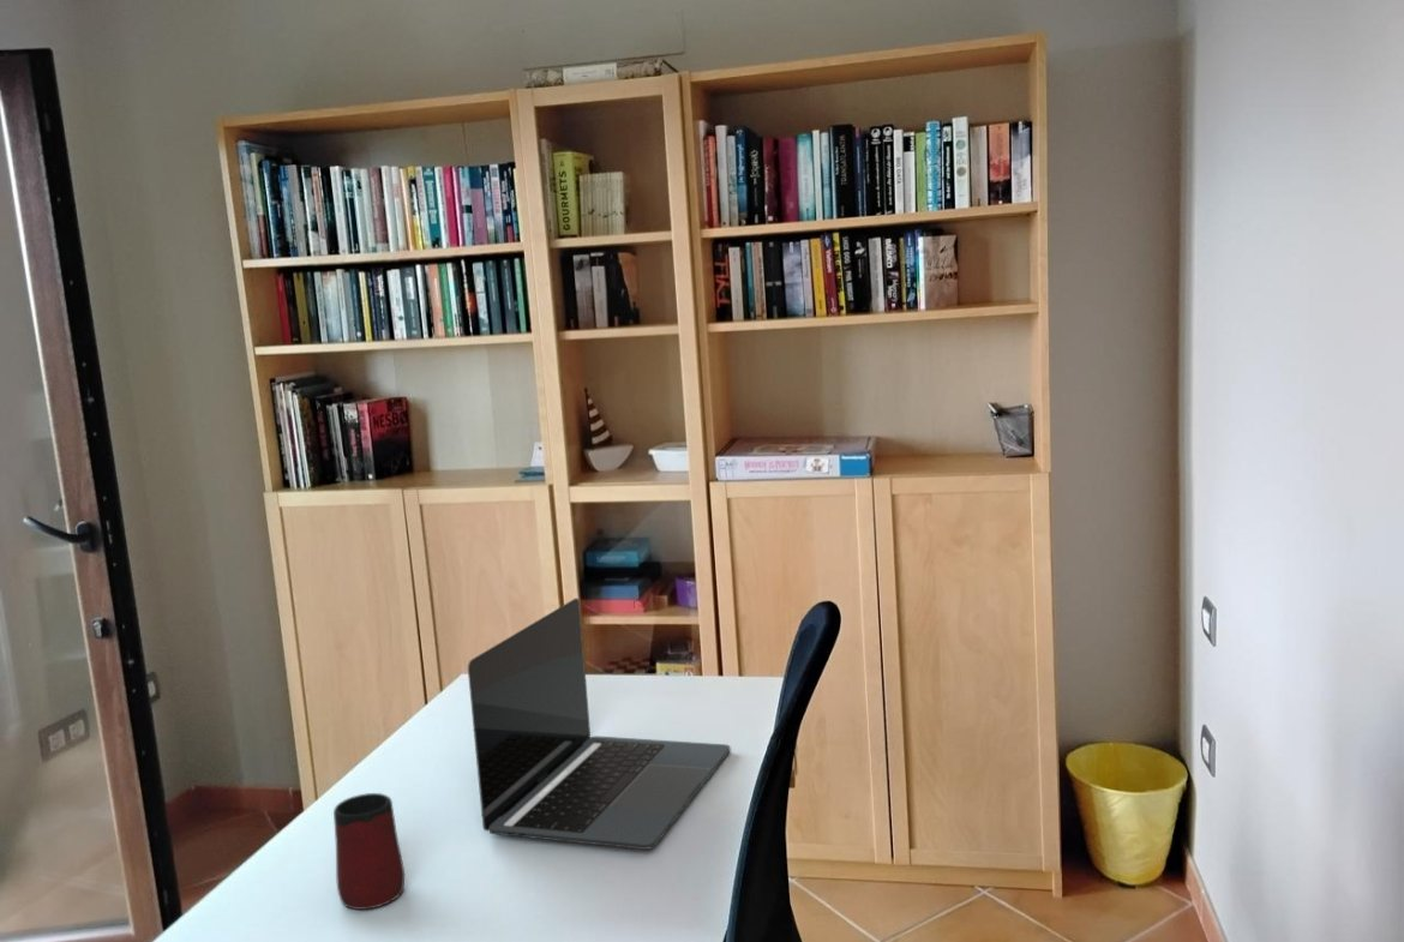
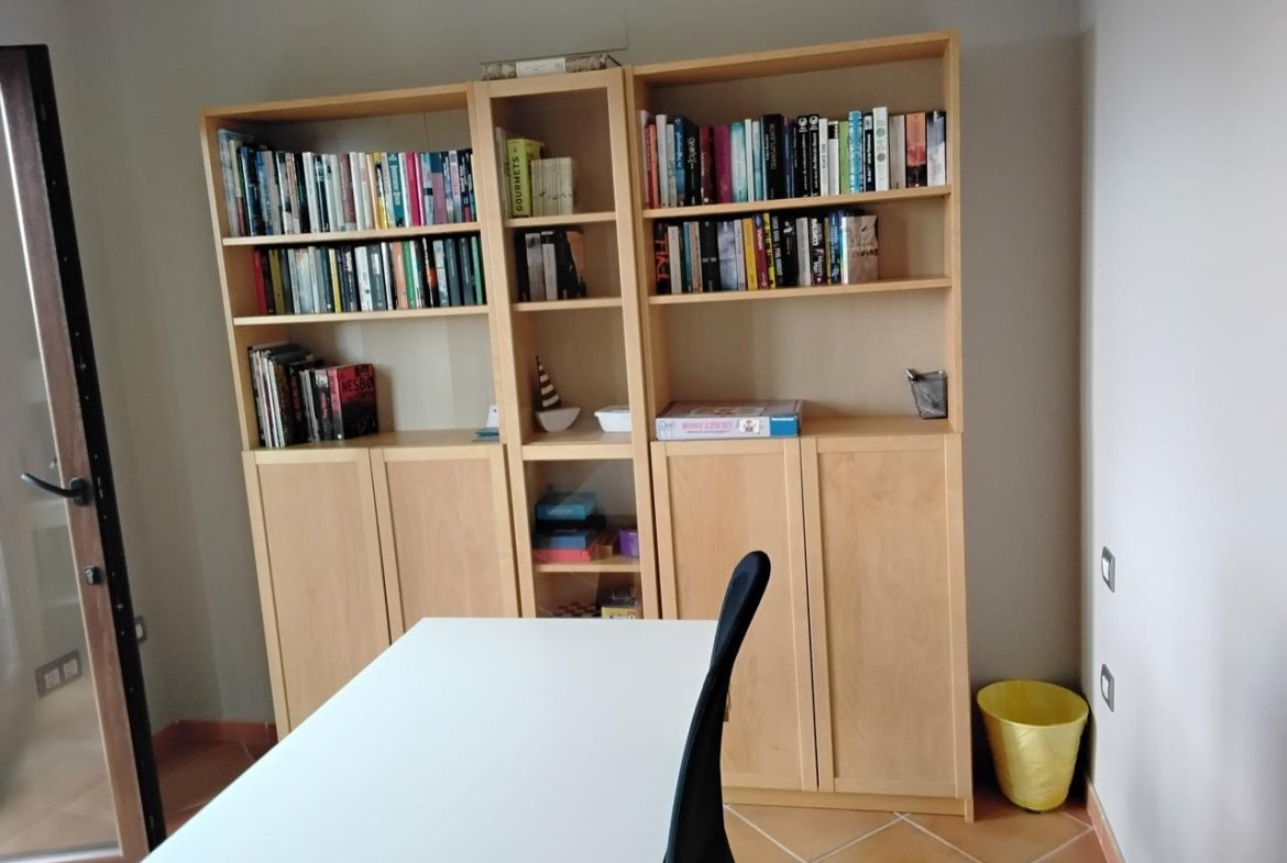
- mug (372, 844)
- laptop (588, 713)
